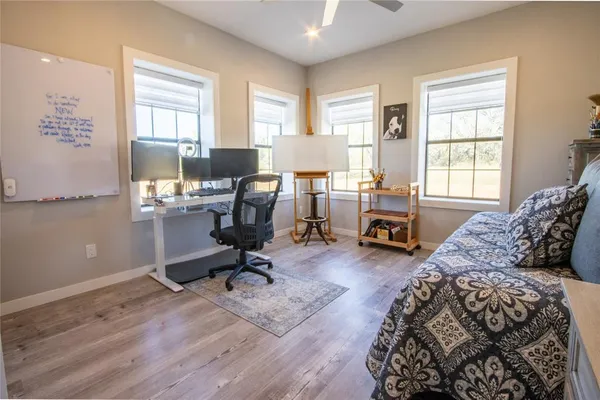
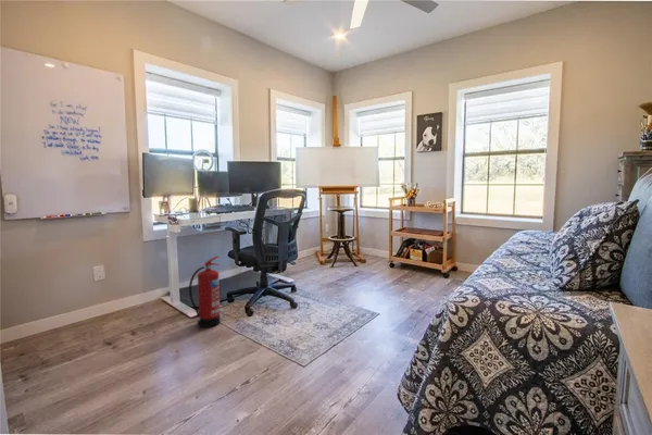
+ fire extinguisher (204, 291)
